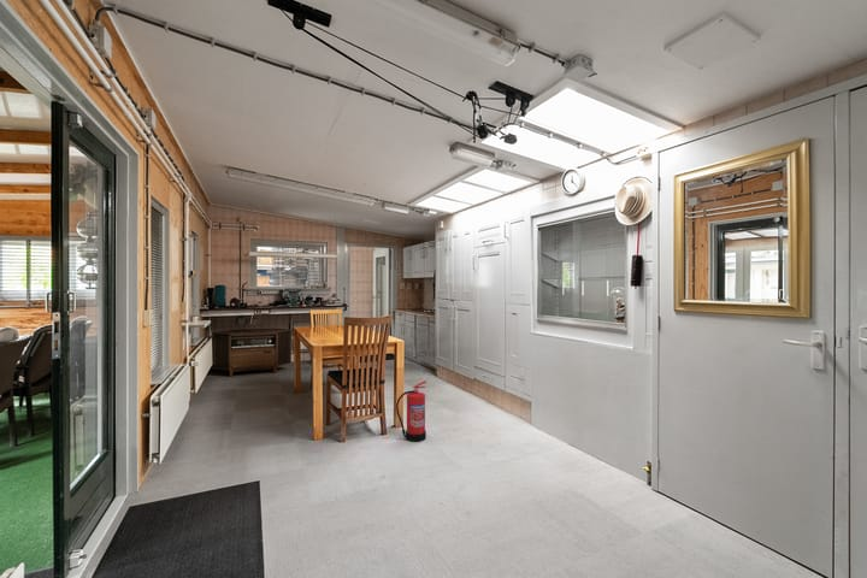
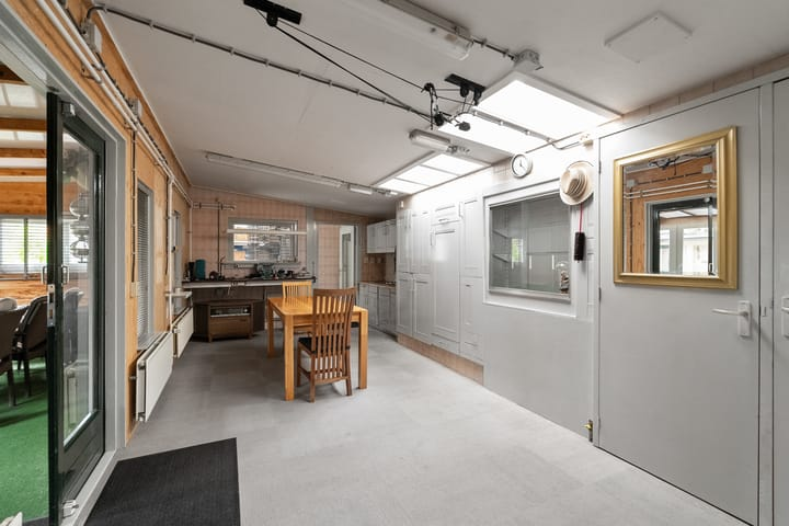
- fire extinguisher (411, 411)
